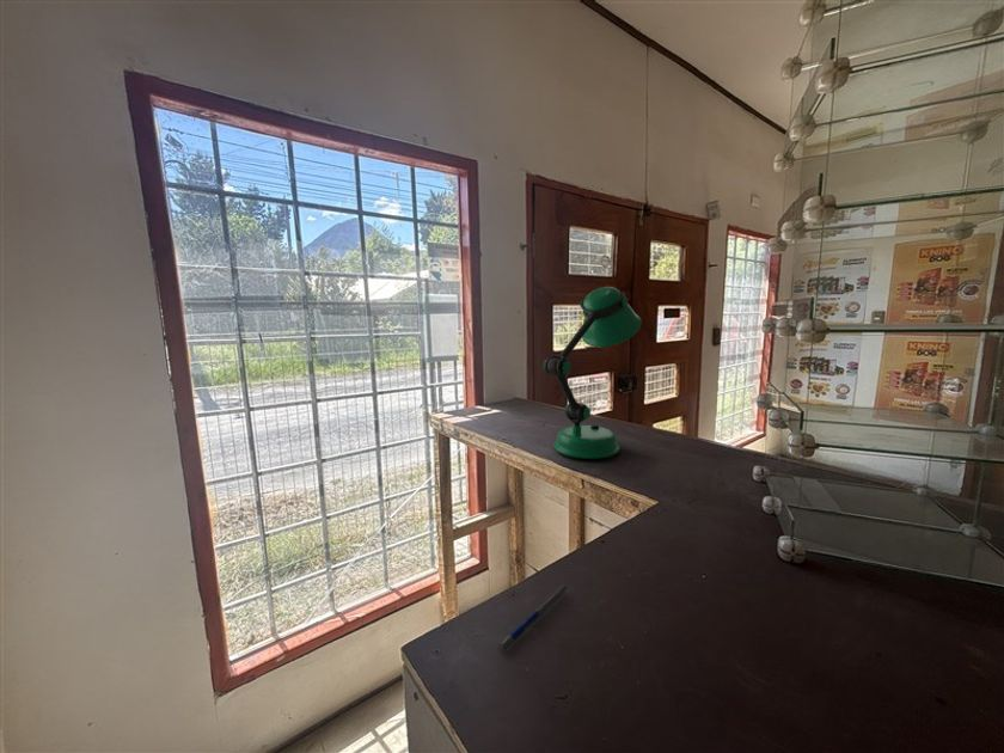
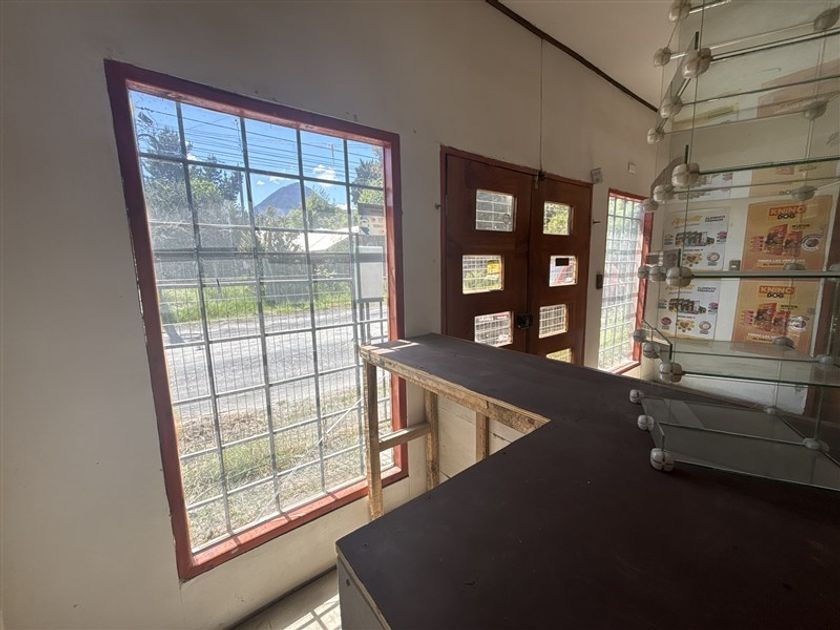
- pen (537, 612)
- desk lamp (570, 367)
